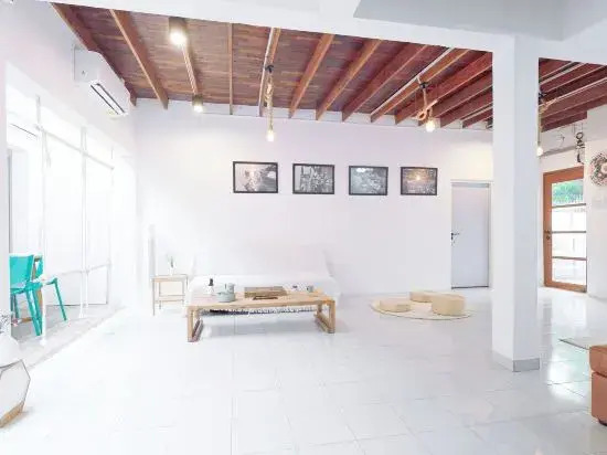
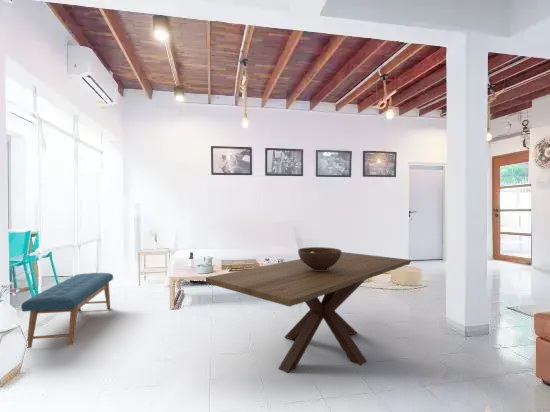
+ dining table (322, 307)
+ fruit bowl (319, 259)
+ bench (75, 303)
